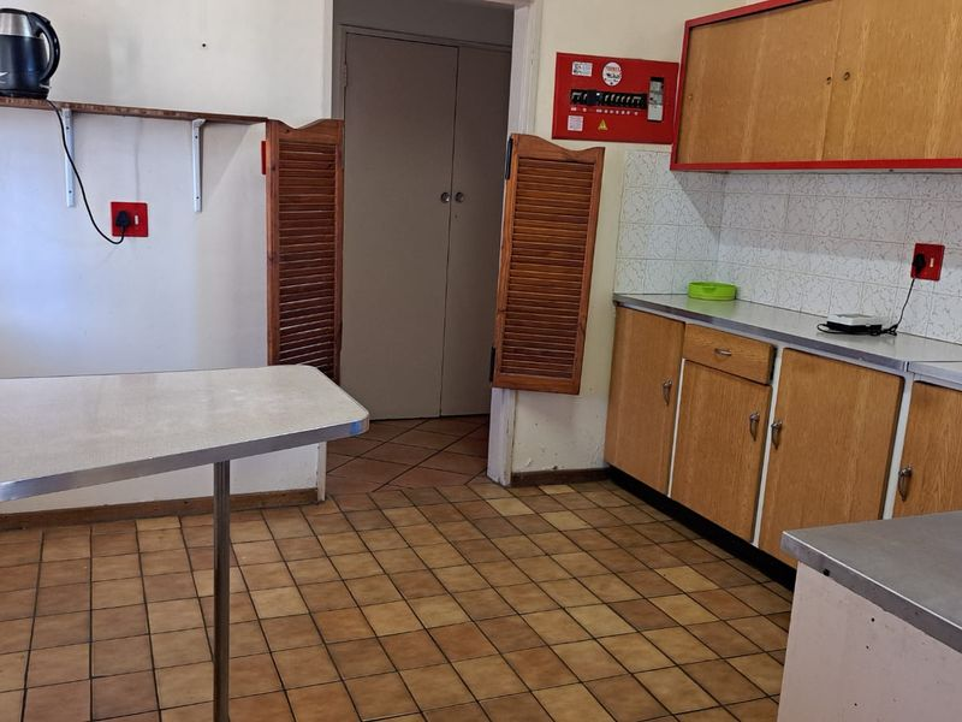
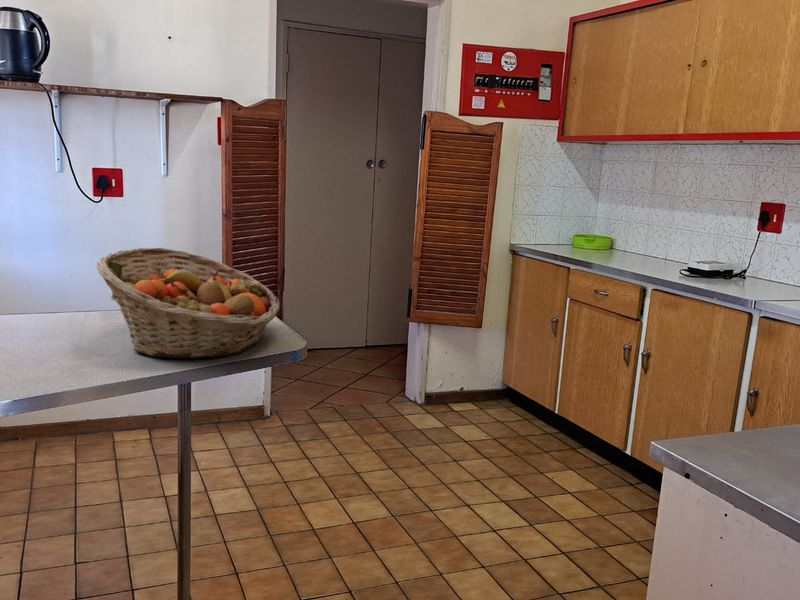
+ fruit basket (192, 298)
